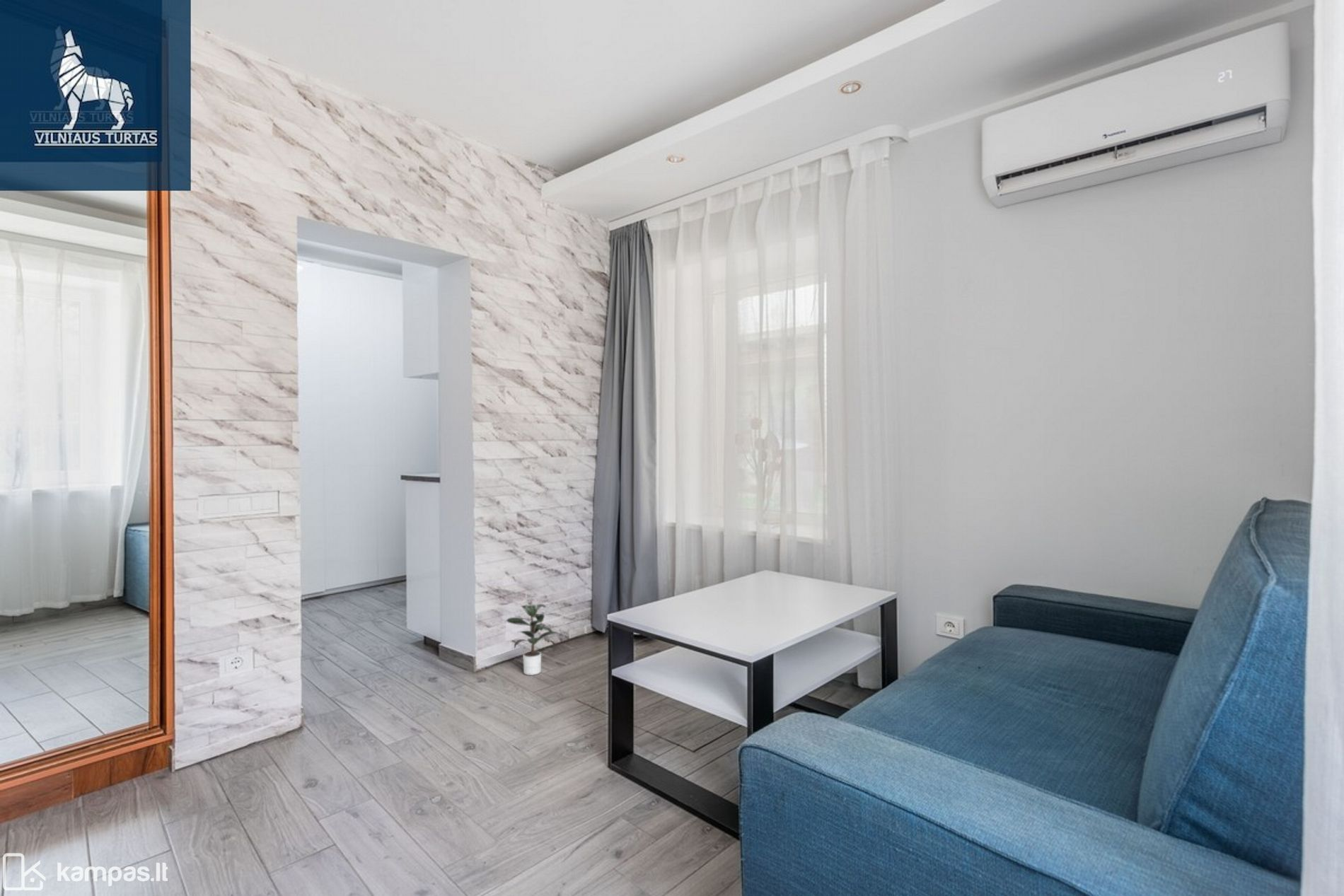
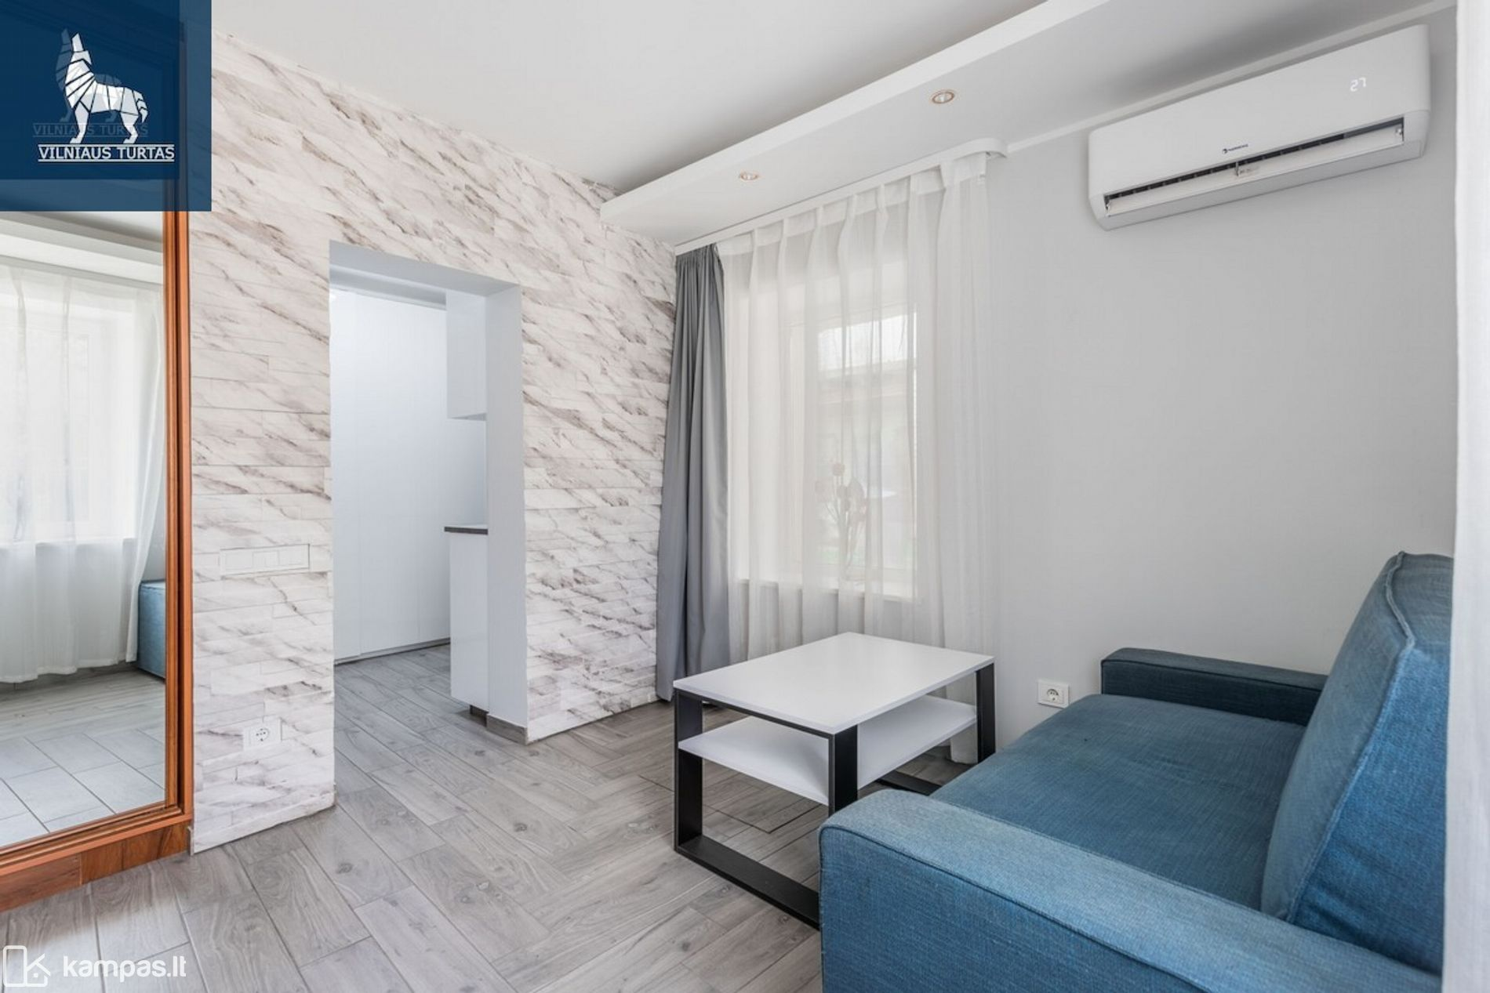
- potted plant (534, 636)
